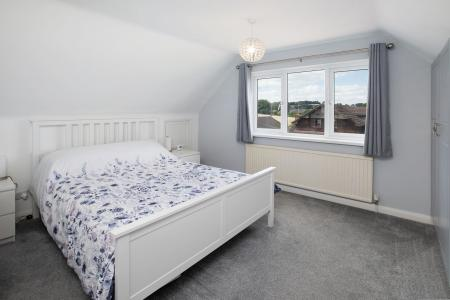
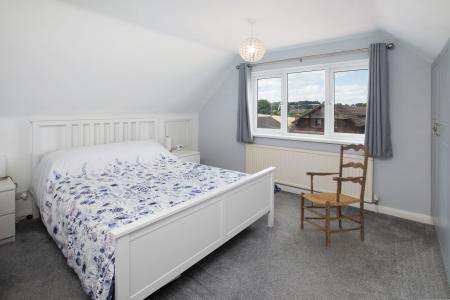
+ armchair (337, 190)
